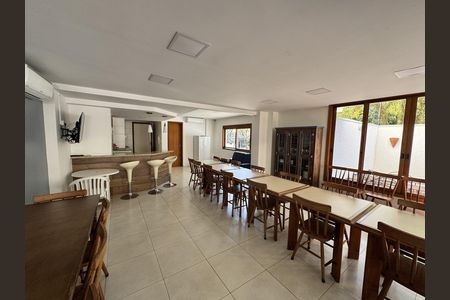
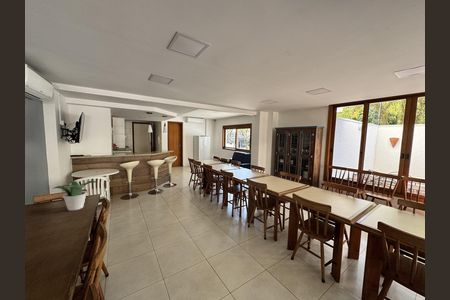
+ potted plant (77, 195)
